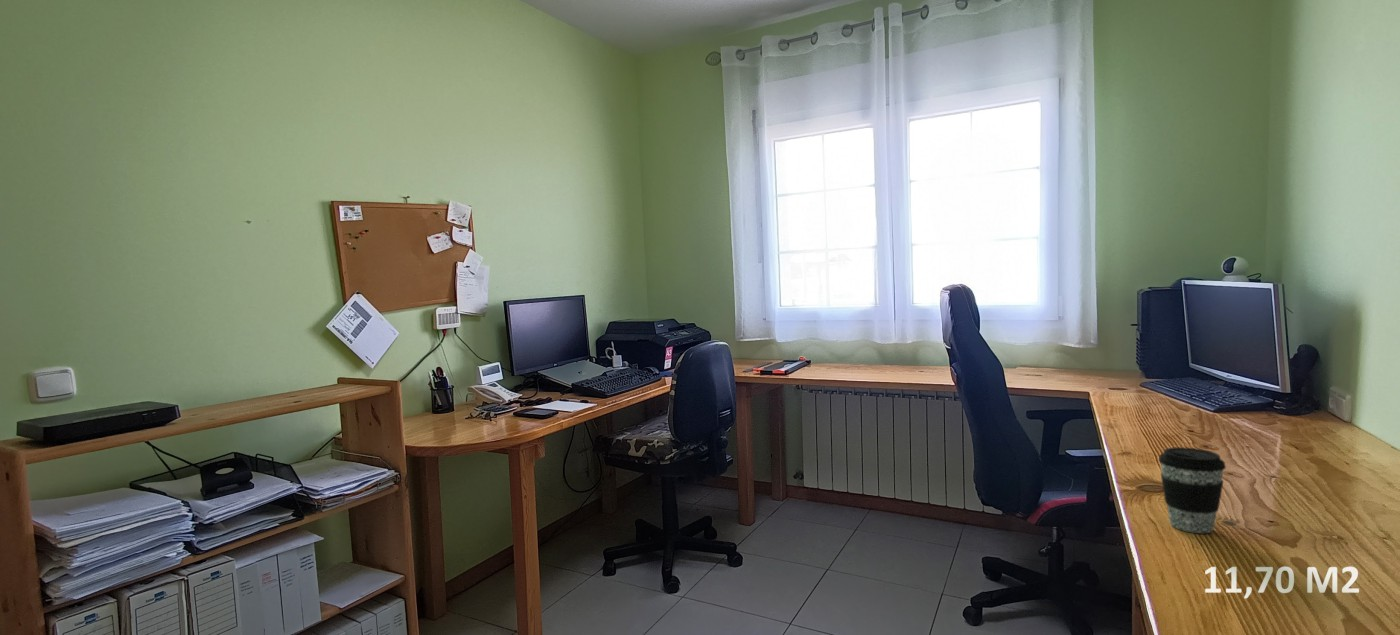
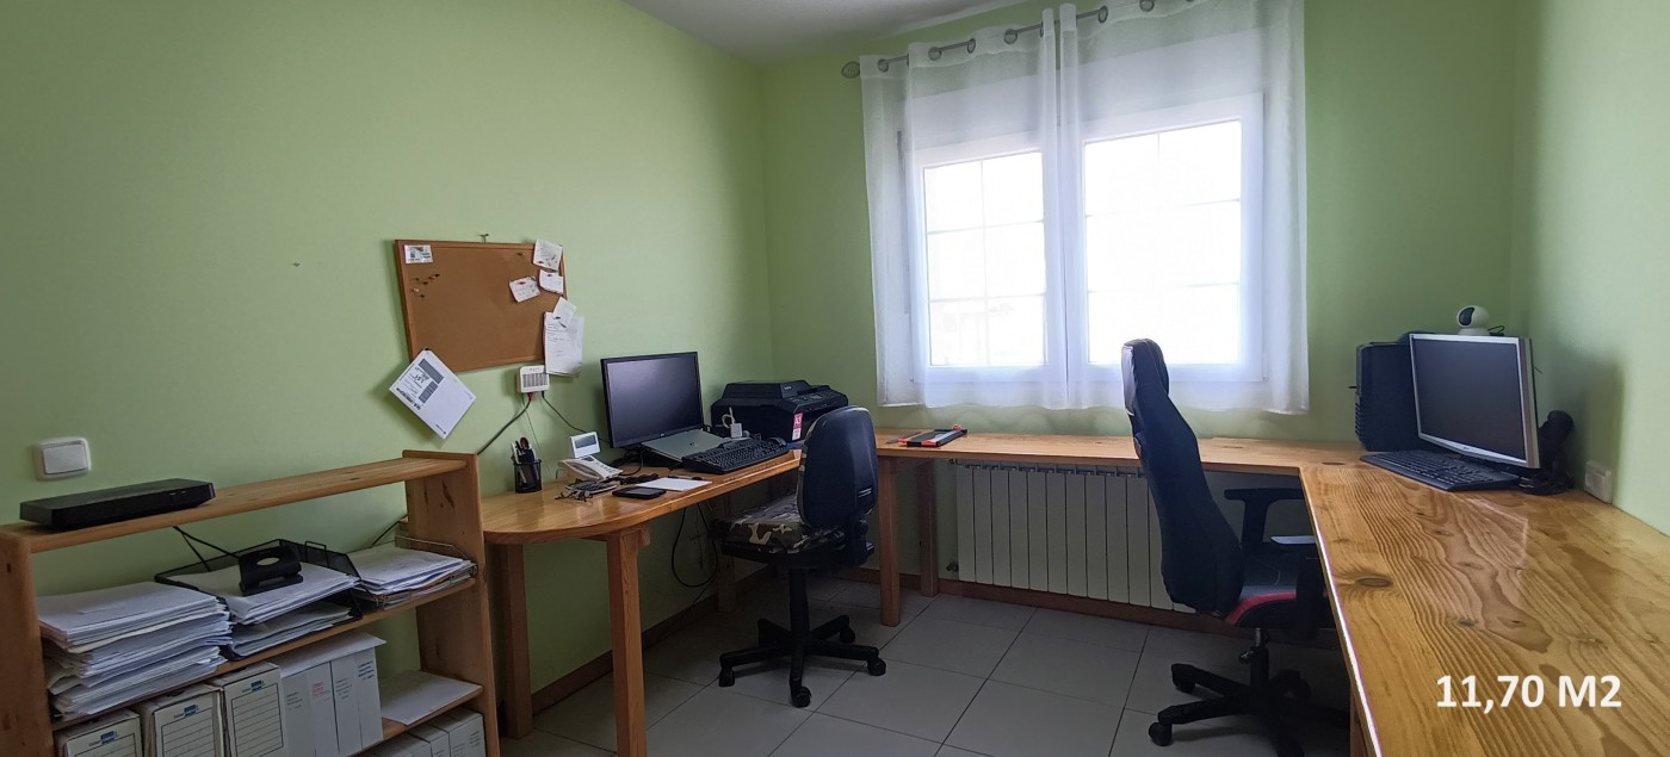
- coffee cup (1191, 489)
